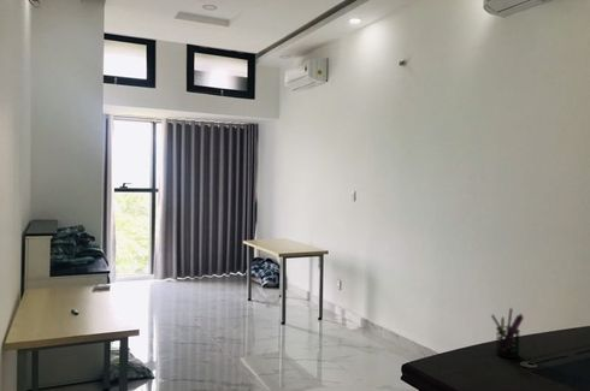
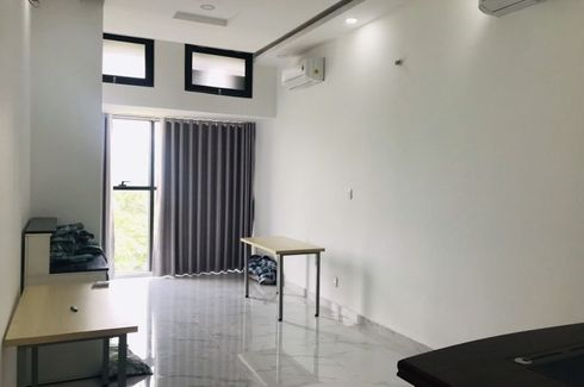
- pen holder (505, 331)
